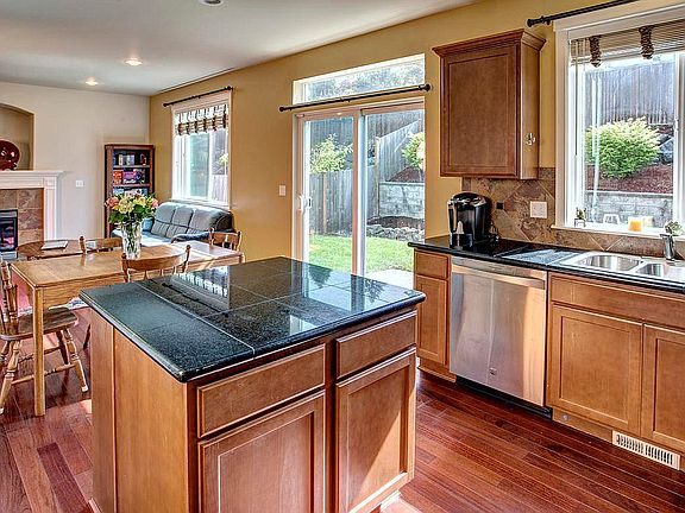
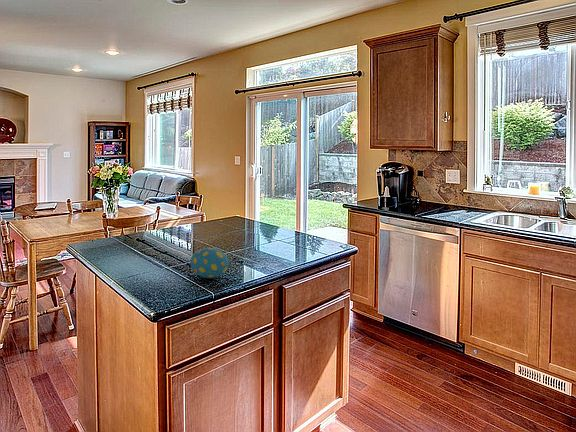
+ decorative egg (209, 262)
